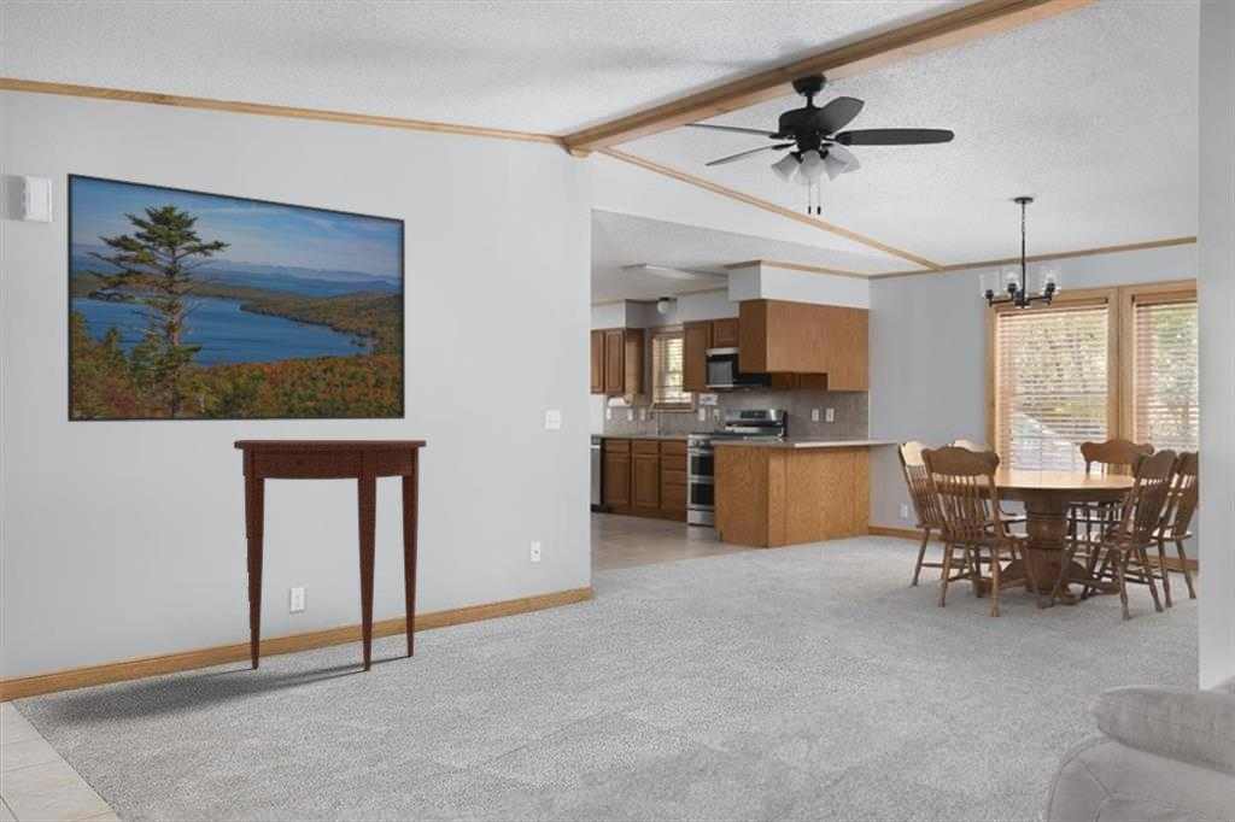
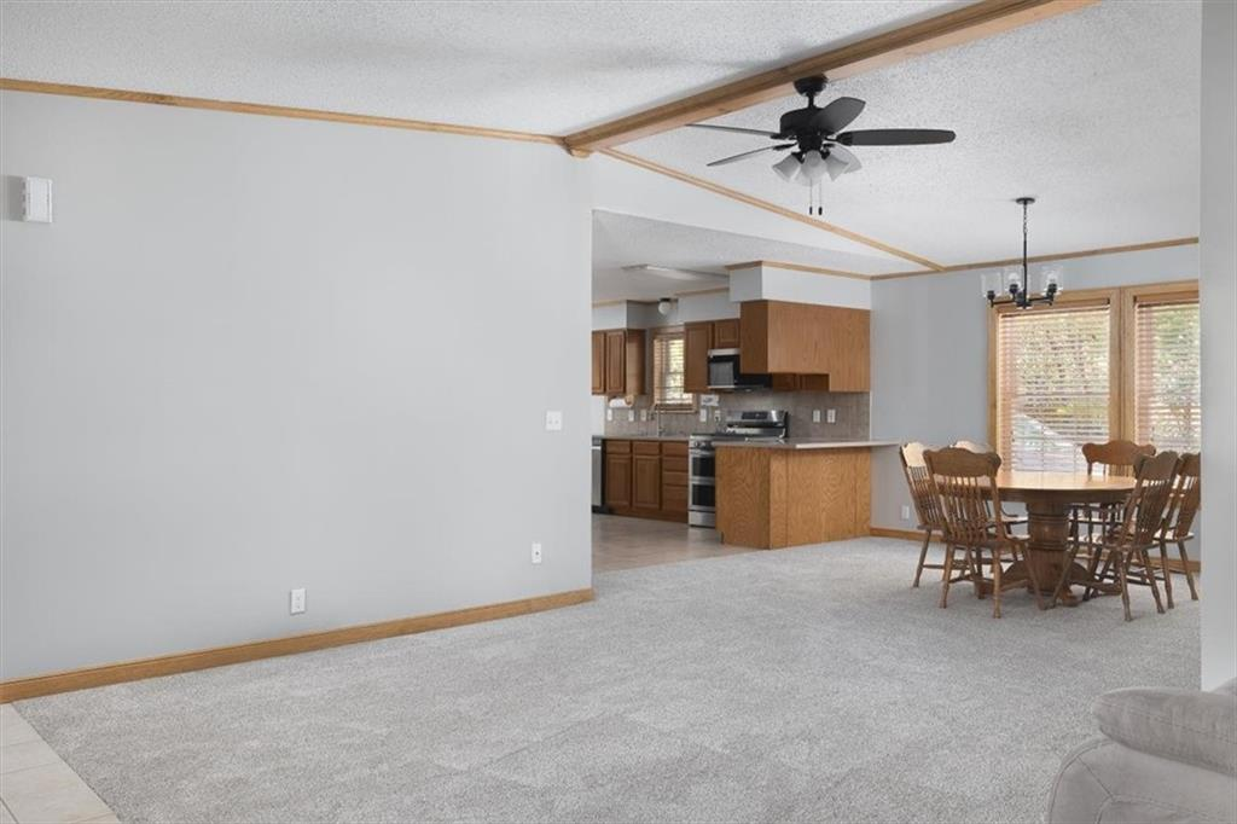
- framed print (253, 309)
- console table (359, 548)
